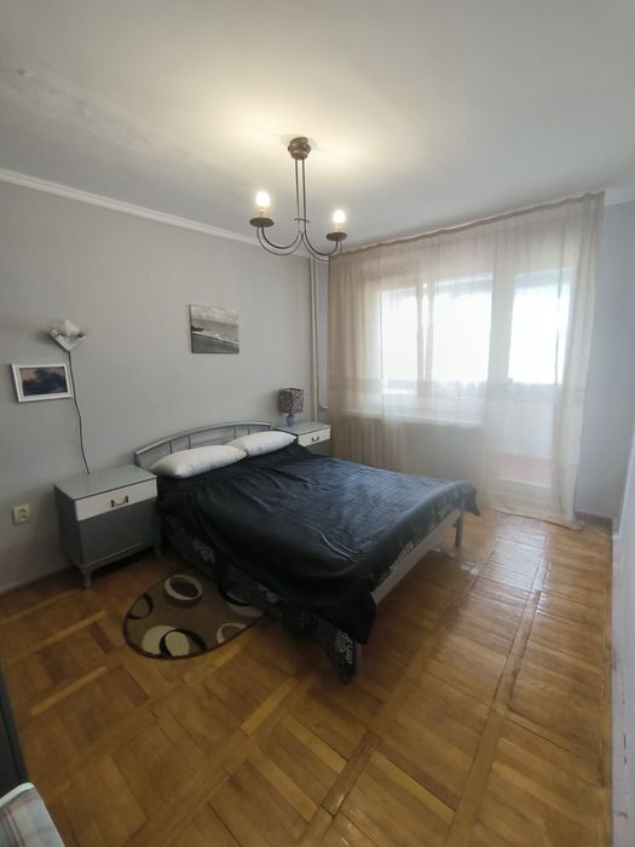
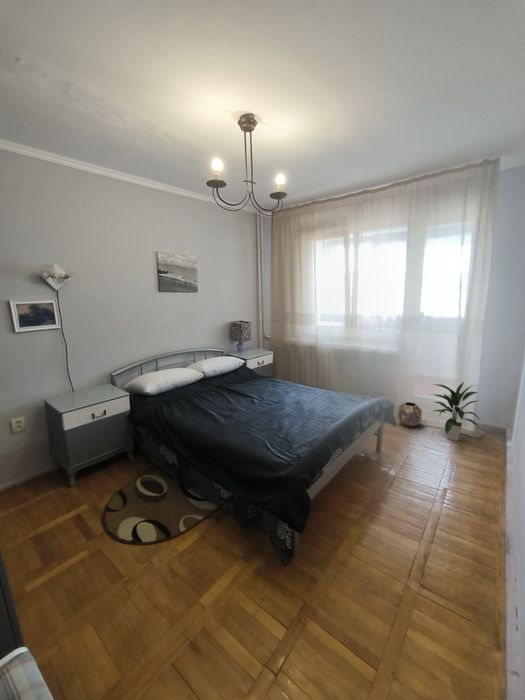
+ planter (409, 414)
+ indoor plant (454, 410)
